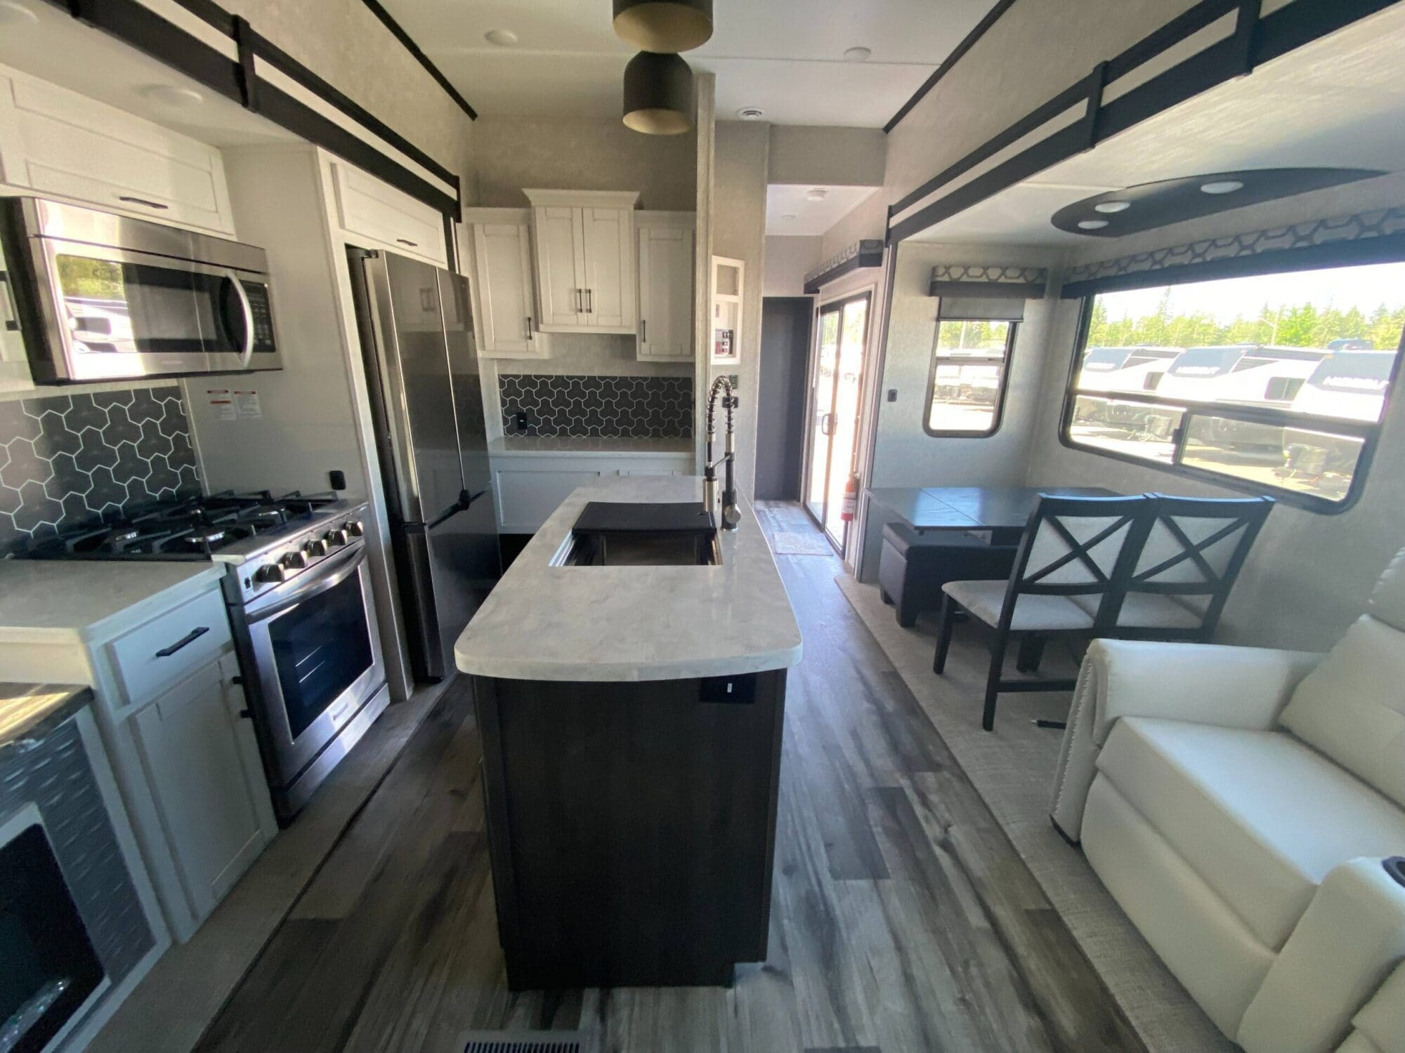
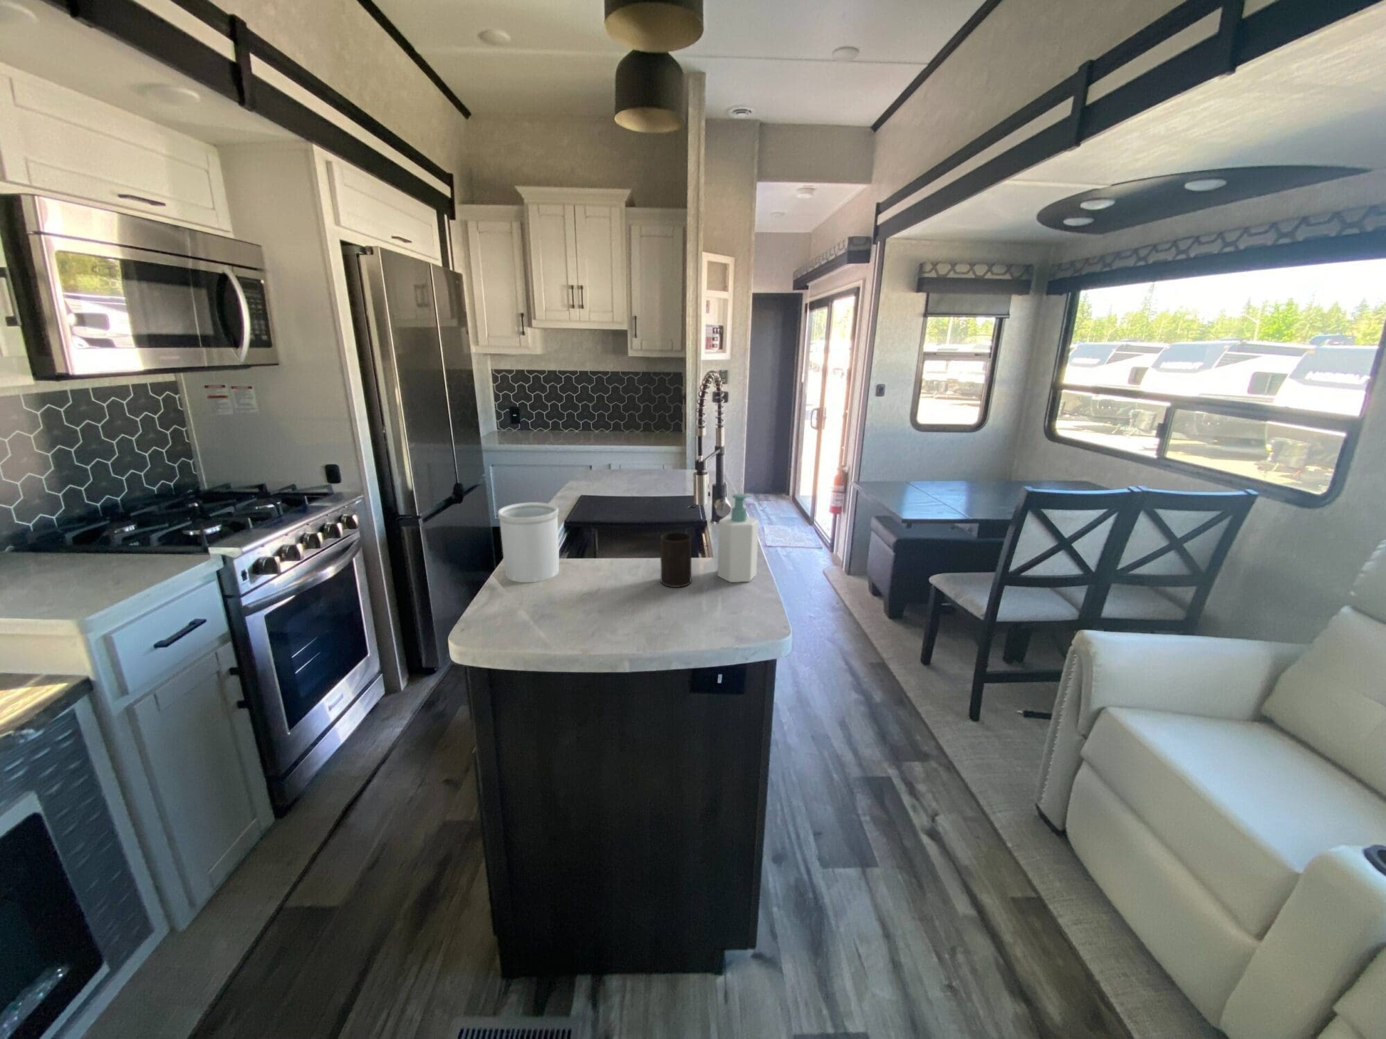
+ utensil holder (530, 541)
+ cup (676, 559)
+ soap bottle (738, 536)
